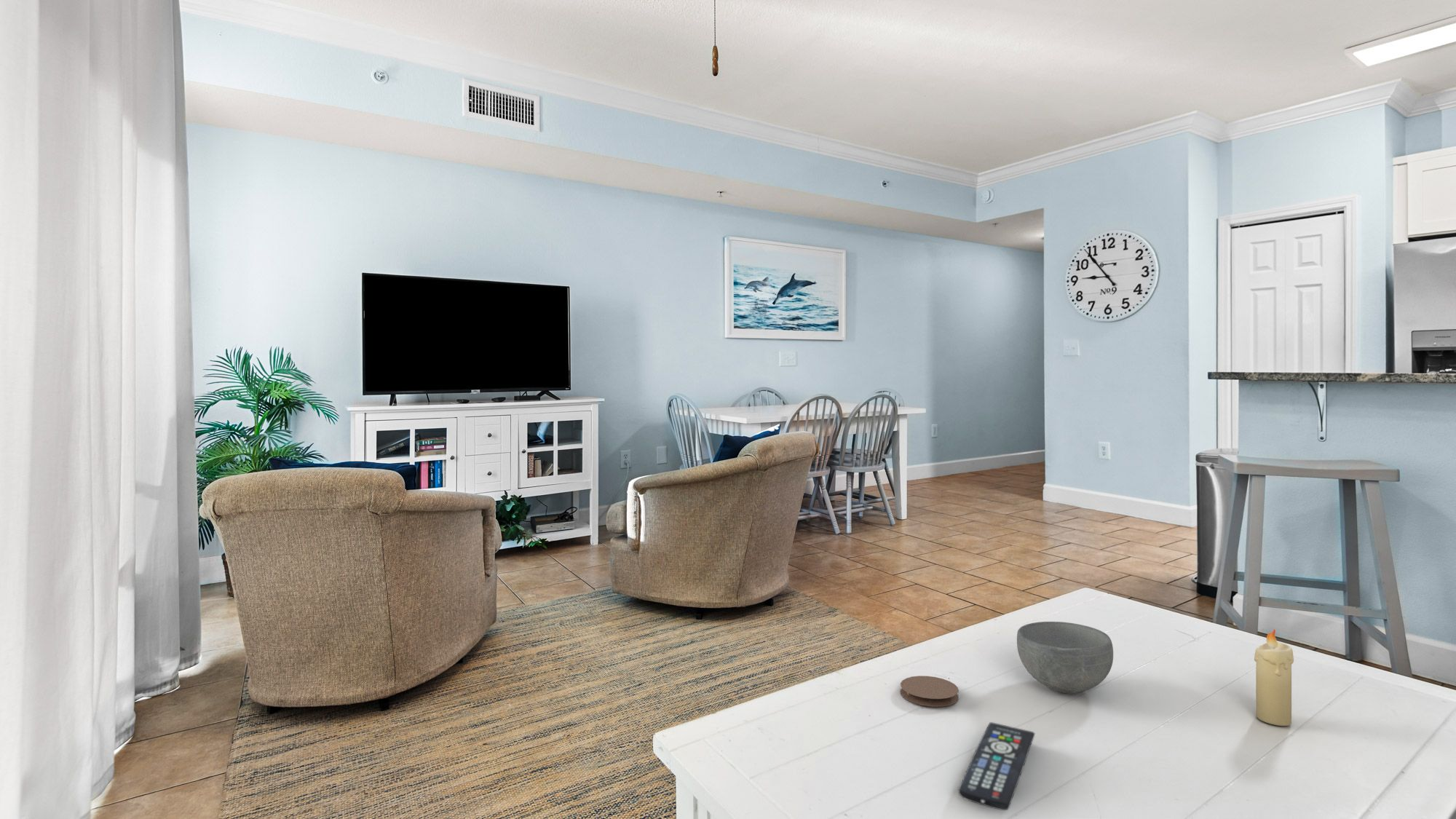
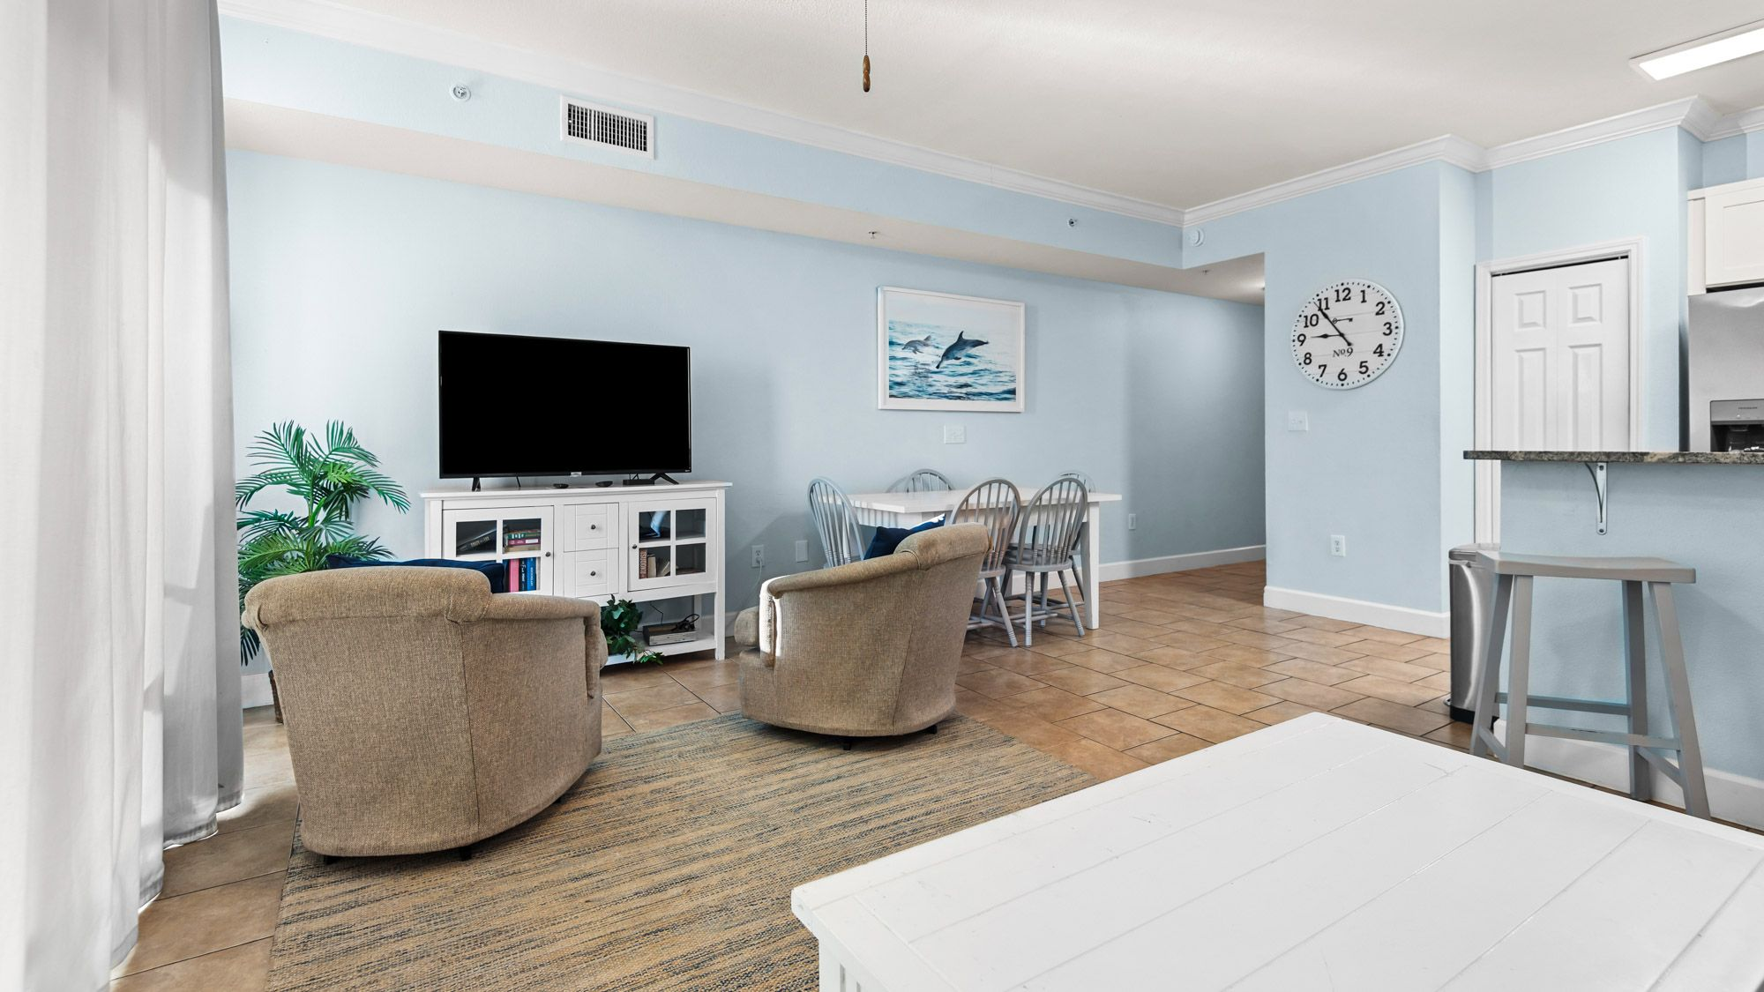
- remote control (1000, 761)
- coaster (929, 690)
- bowl (1064, 660)
- candle (1273, 674)
